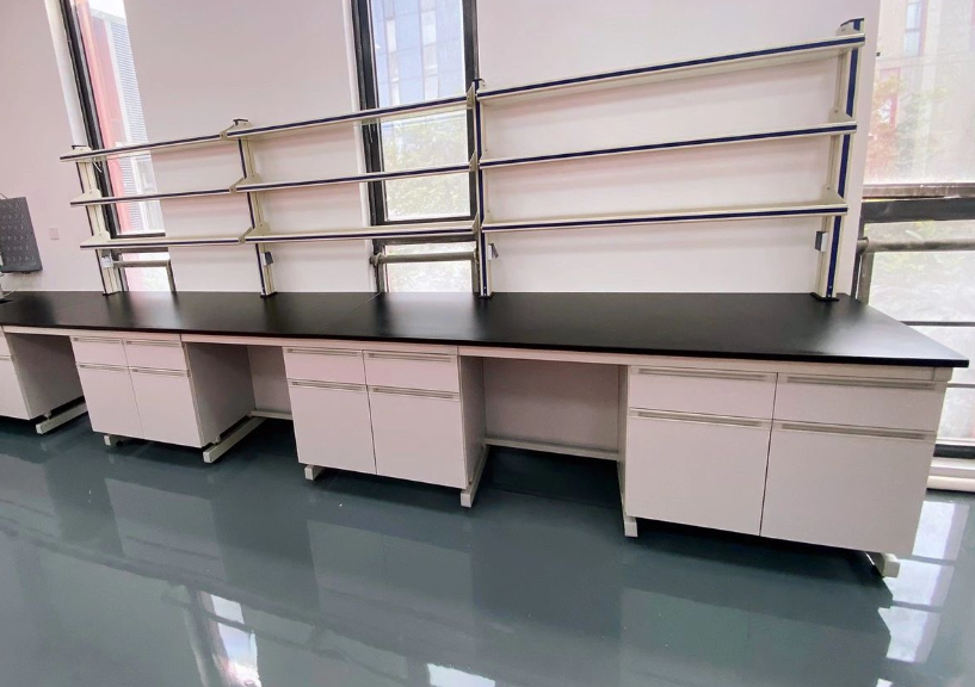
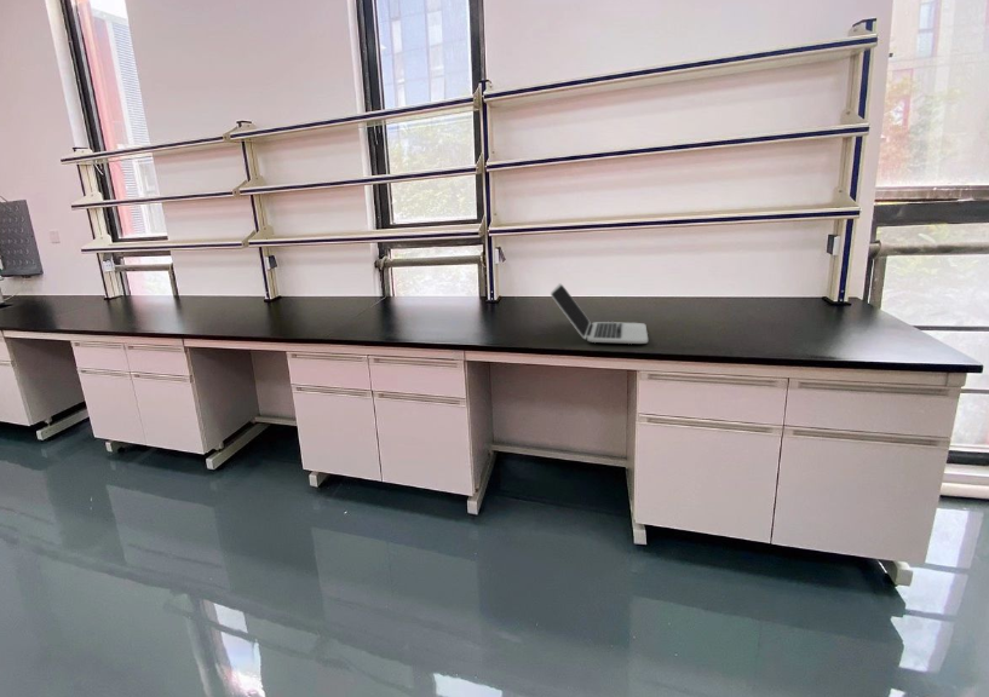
+ laptop (599, 322)
